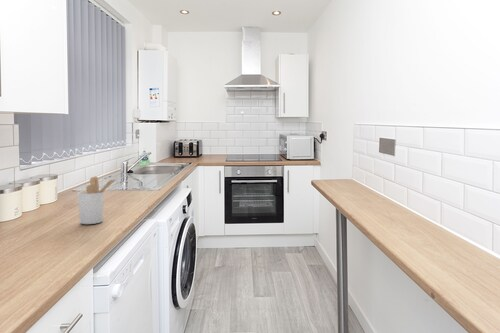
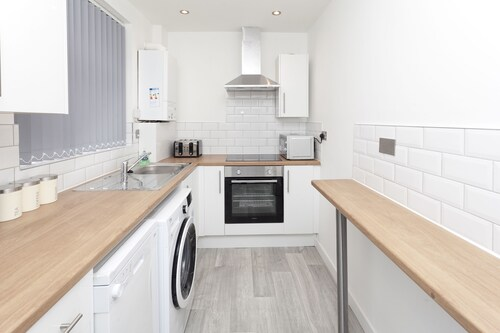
- utensil holder (97, 199)
